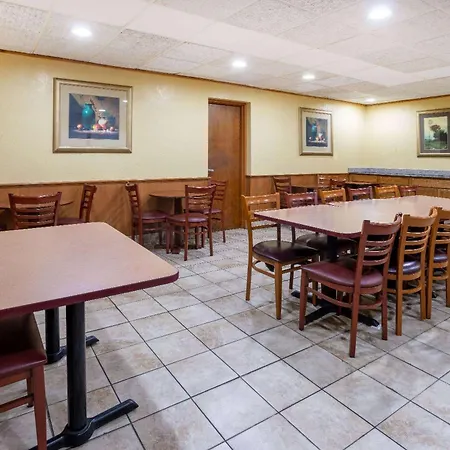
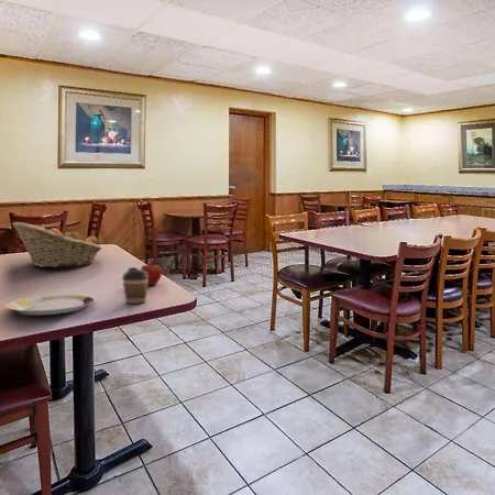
+ fruit basket (57, 242)
+ plate (52, 306)
+ coffee cup (135, 285)
+ apple (151, 272)
